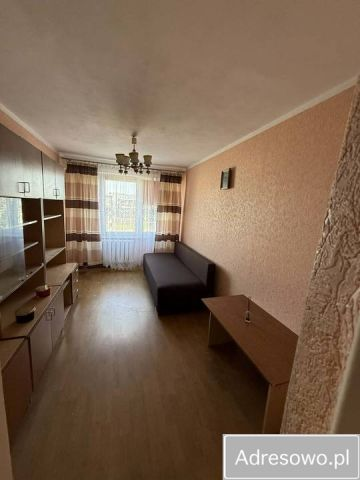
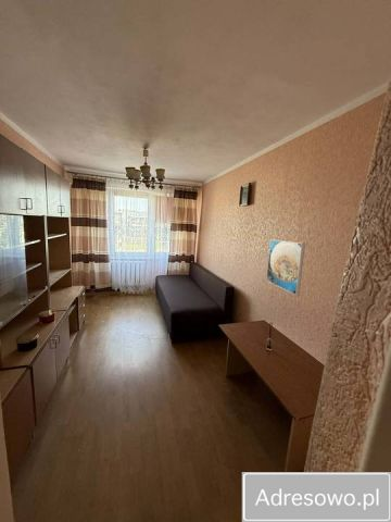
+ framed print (282, 264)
